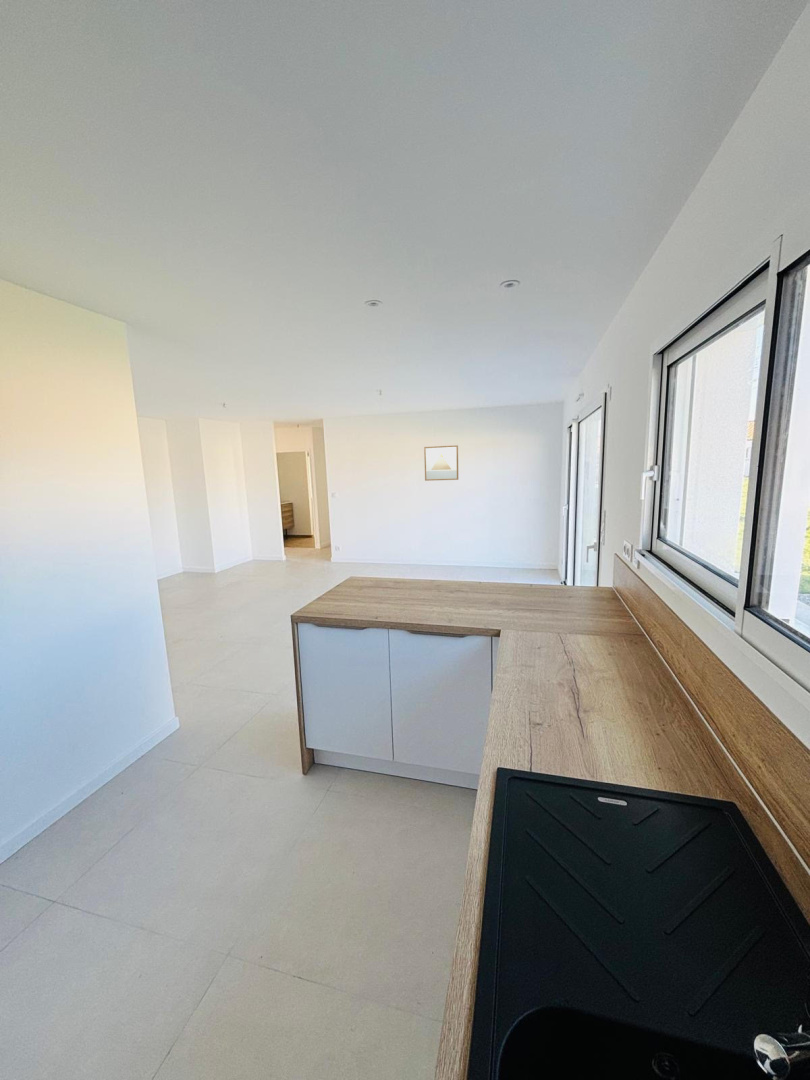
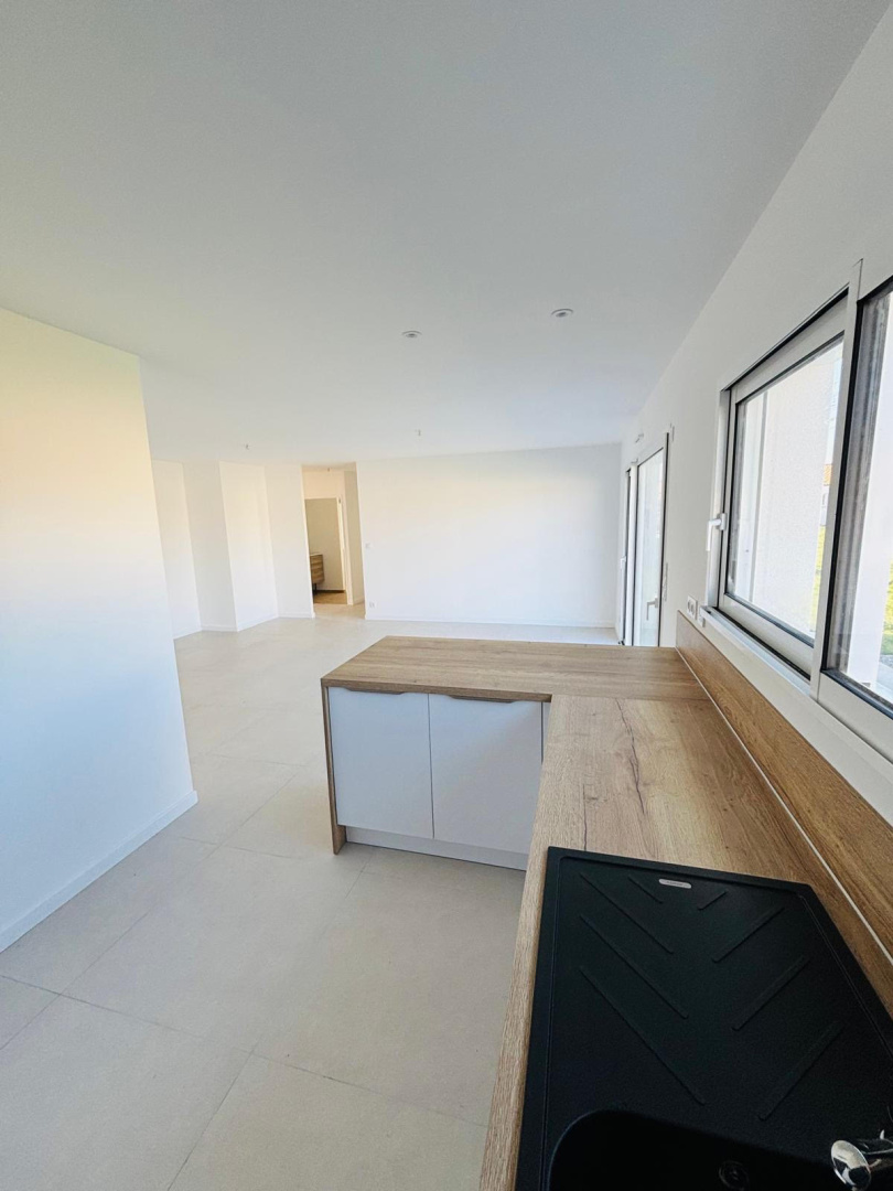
- wall art (441, 463)
